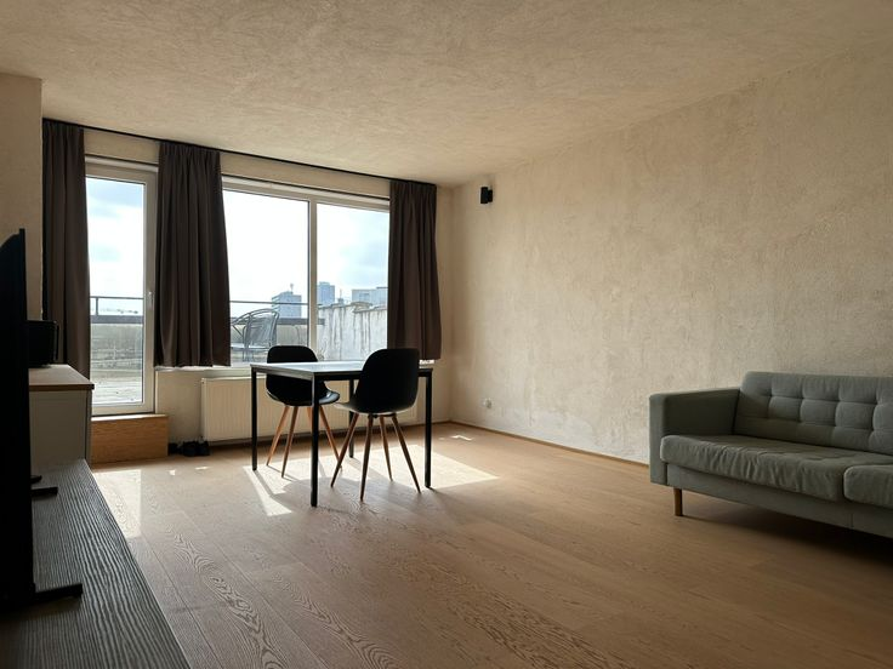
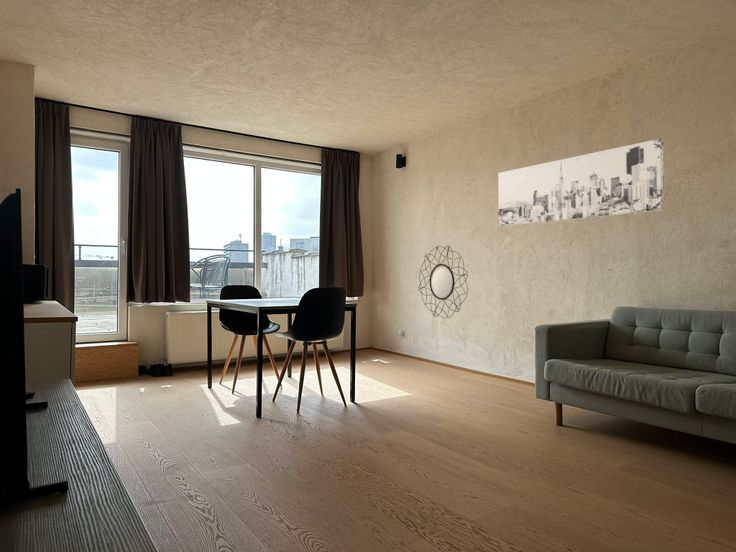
+ wall art (569, 188)
+ home mirror (442, 281)
